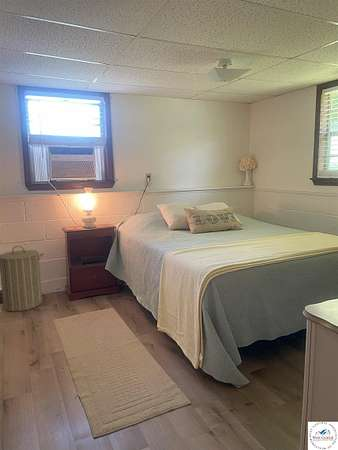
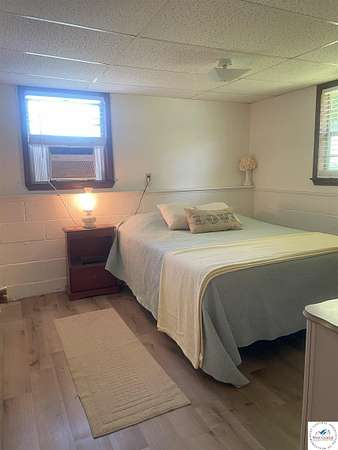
- laundry hamper (21, 275)
